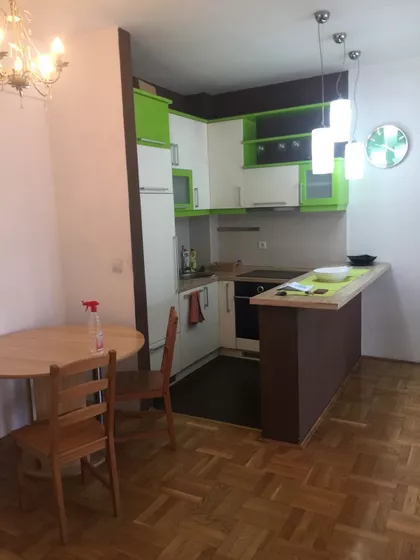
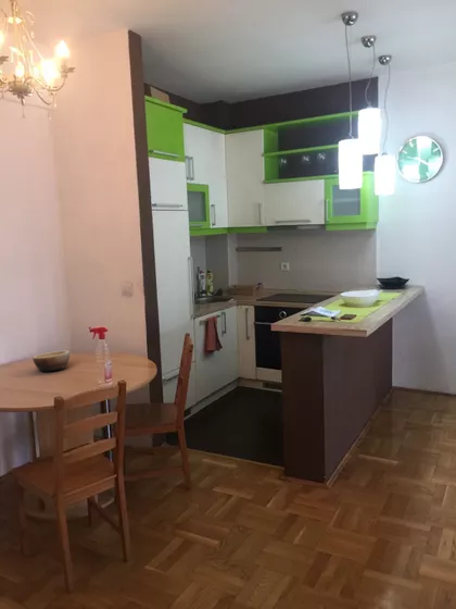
+ bowl (51, 361)
